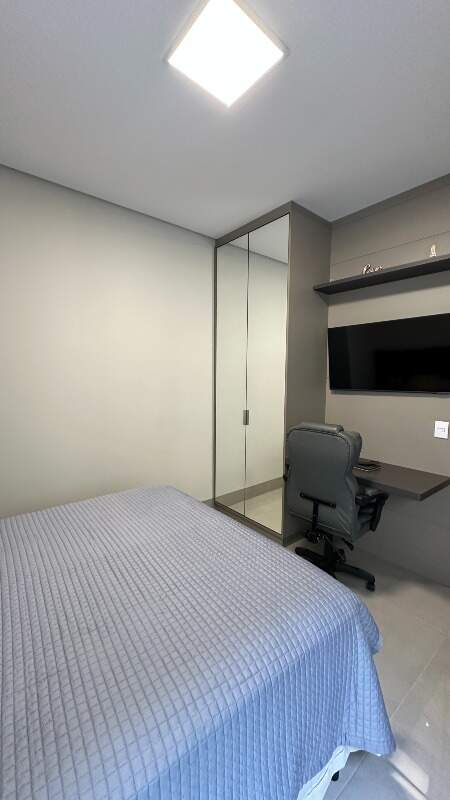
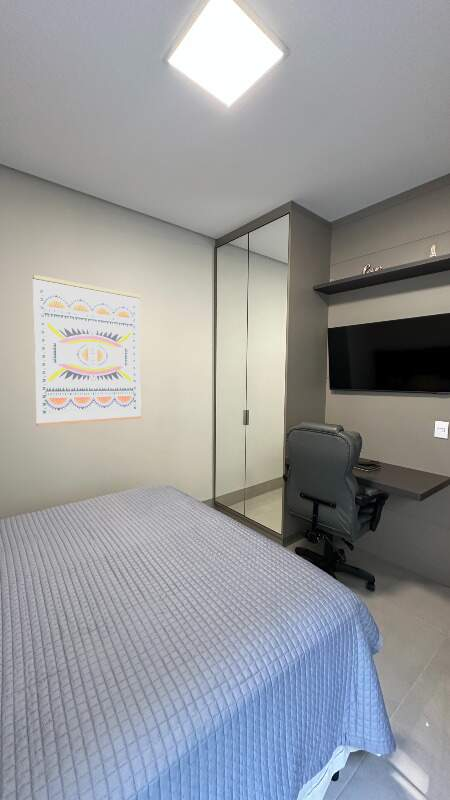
+ wall art (92, 355)
